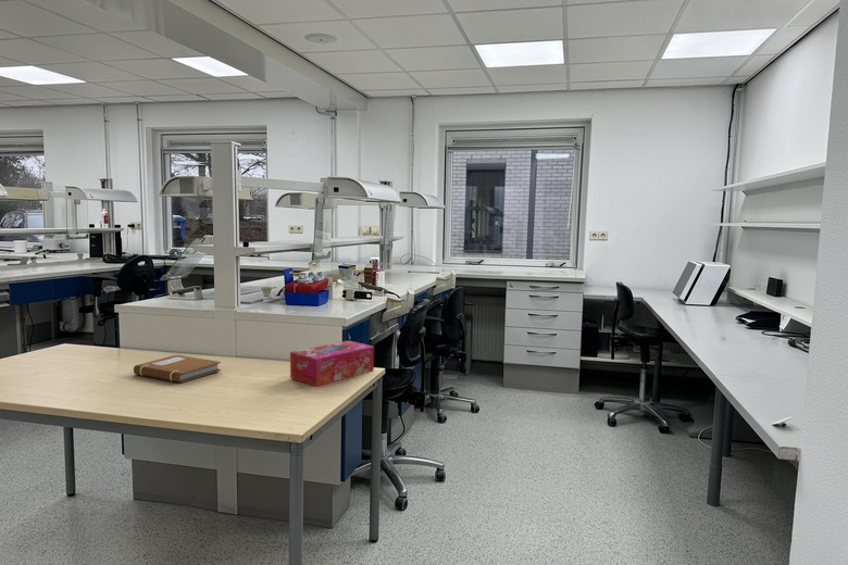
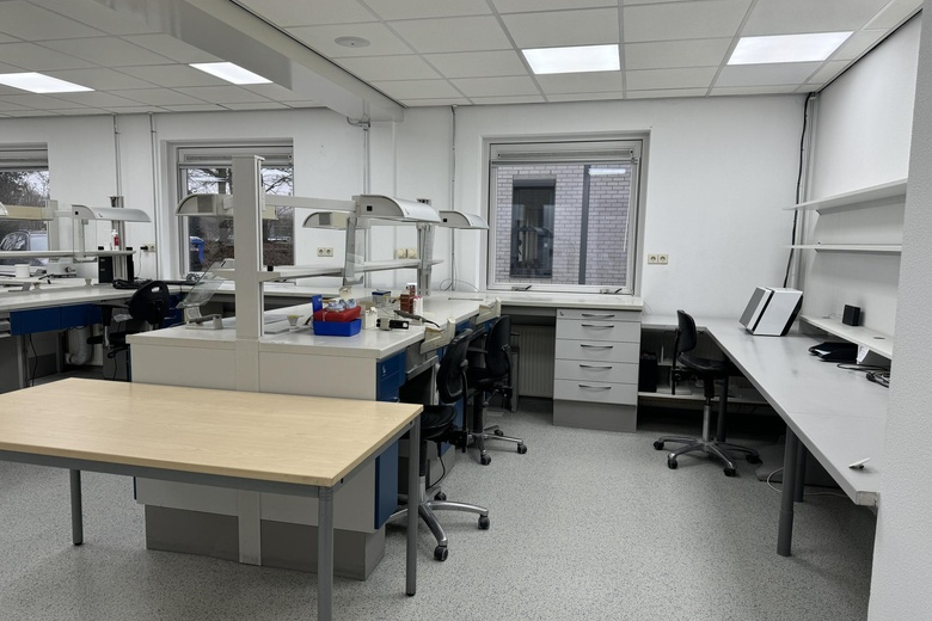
- notebook (176, 367)
- tissue box (333, 362)
